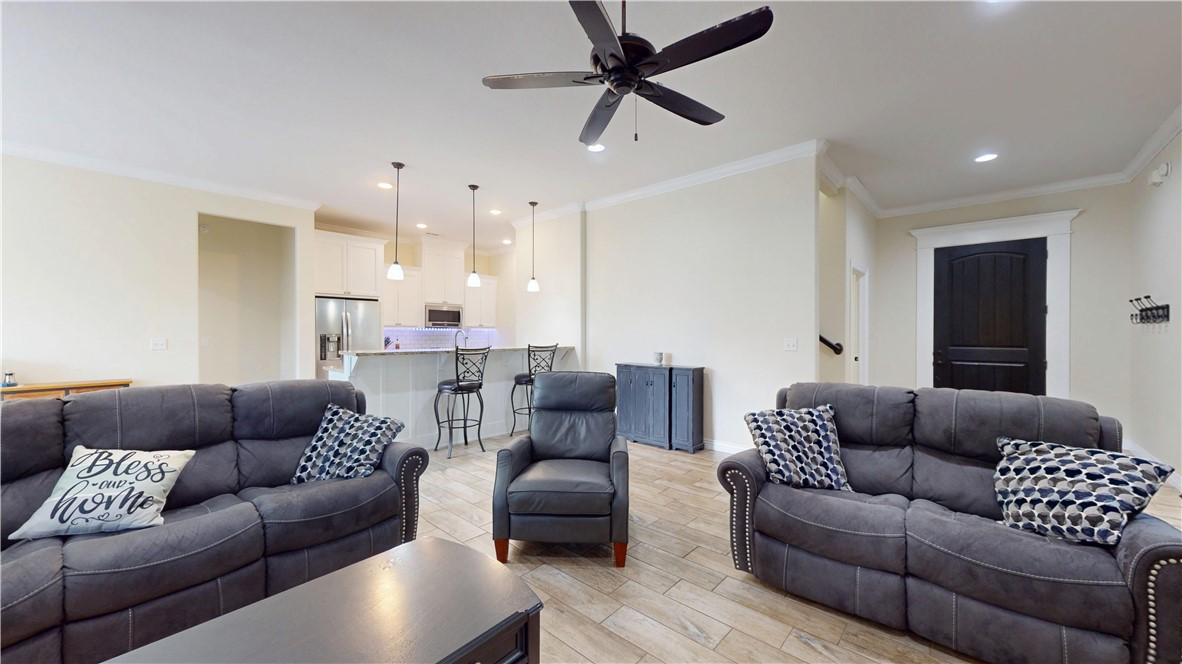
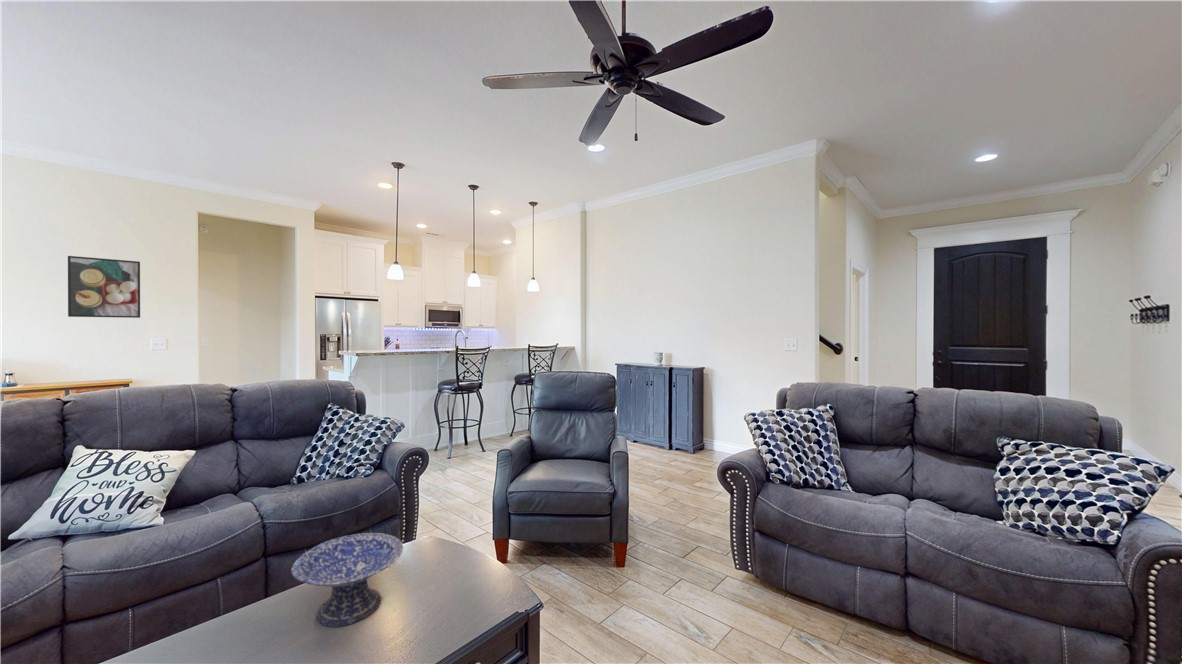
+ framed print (105, 288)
+ decorative bowl (350, 580)
